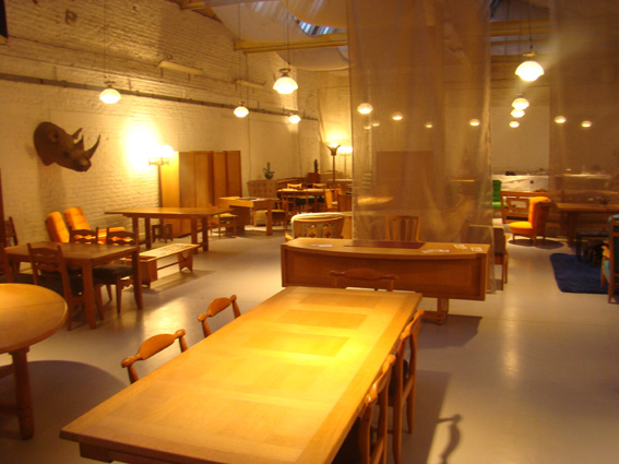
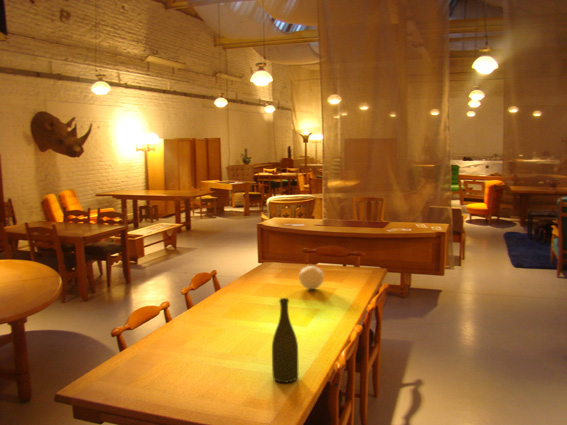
+ decorative ball (311, 277)
+ bottle (284, 338)
